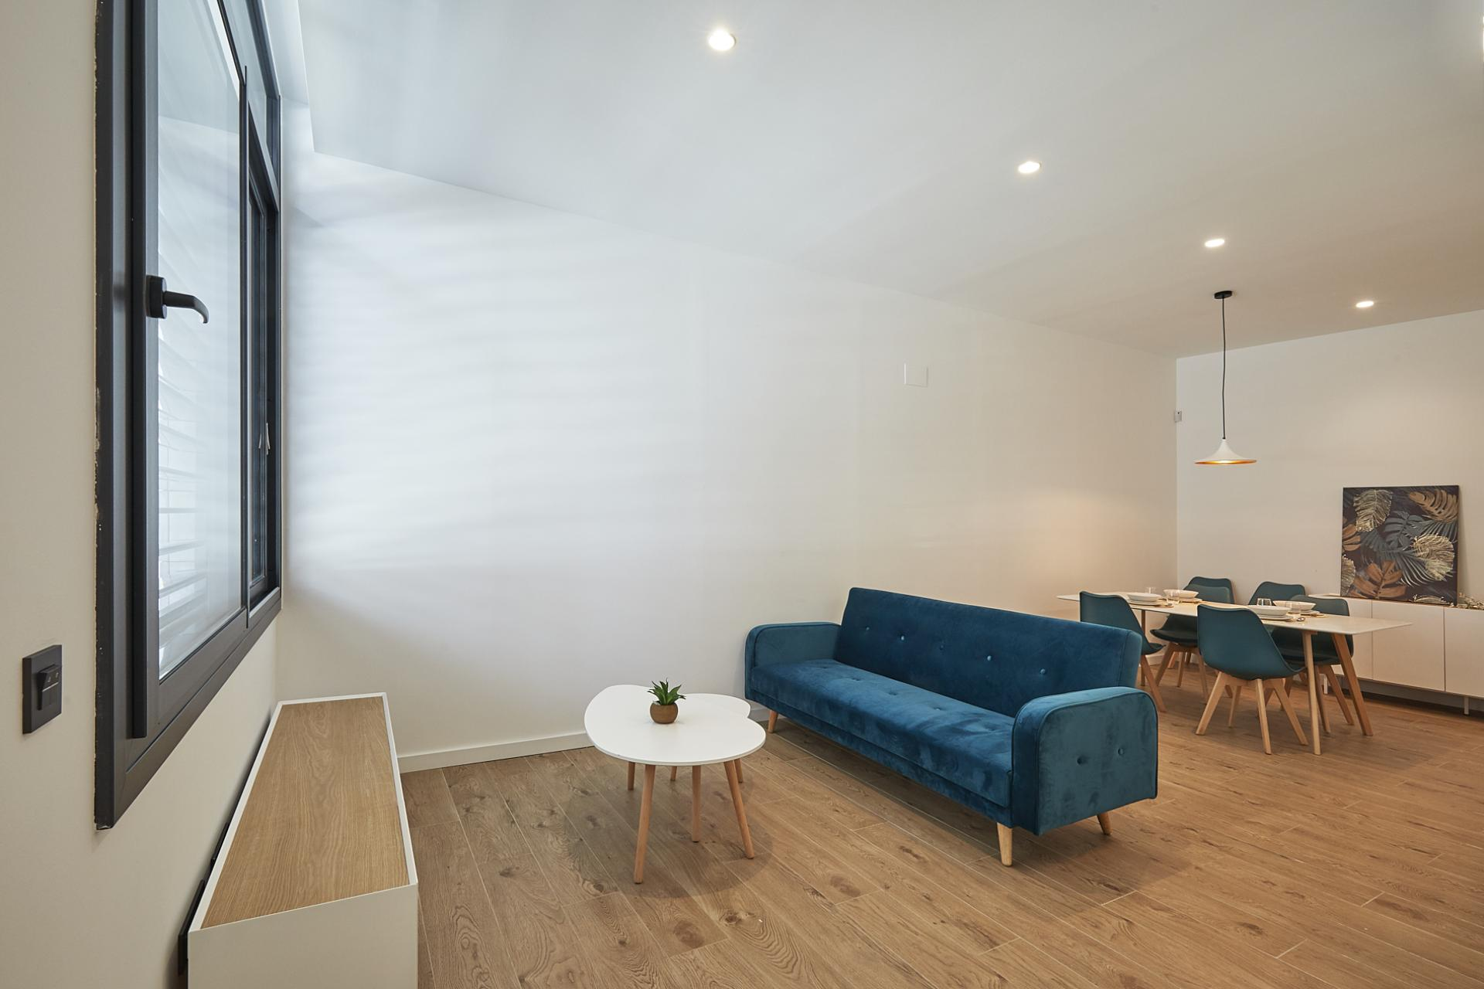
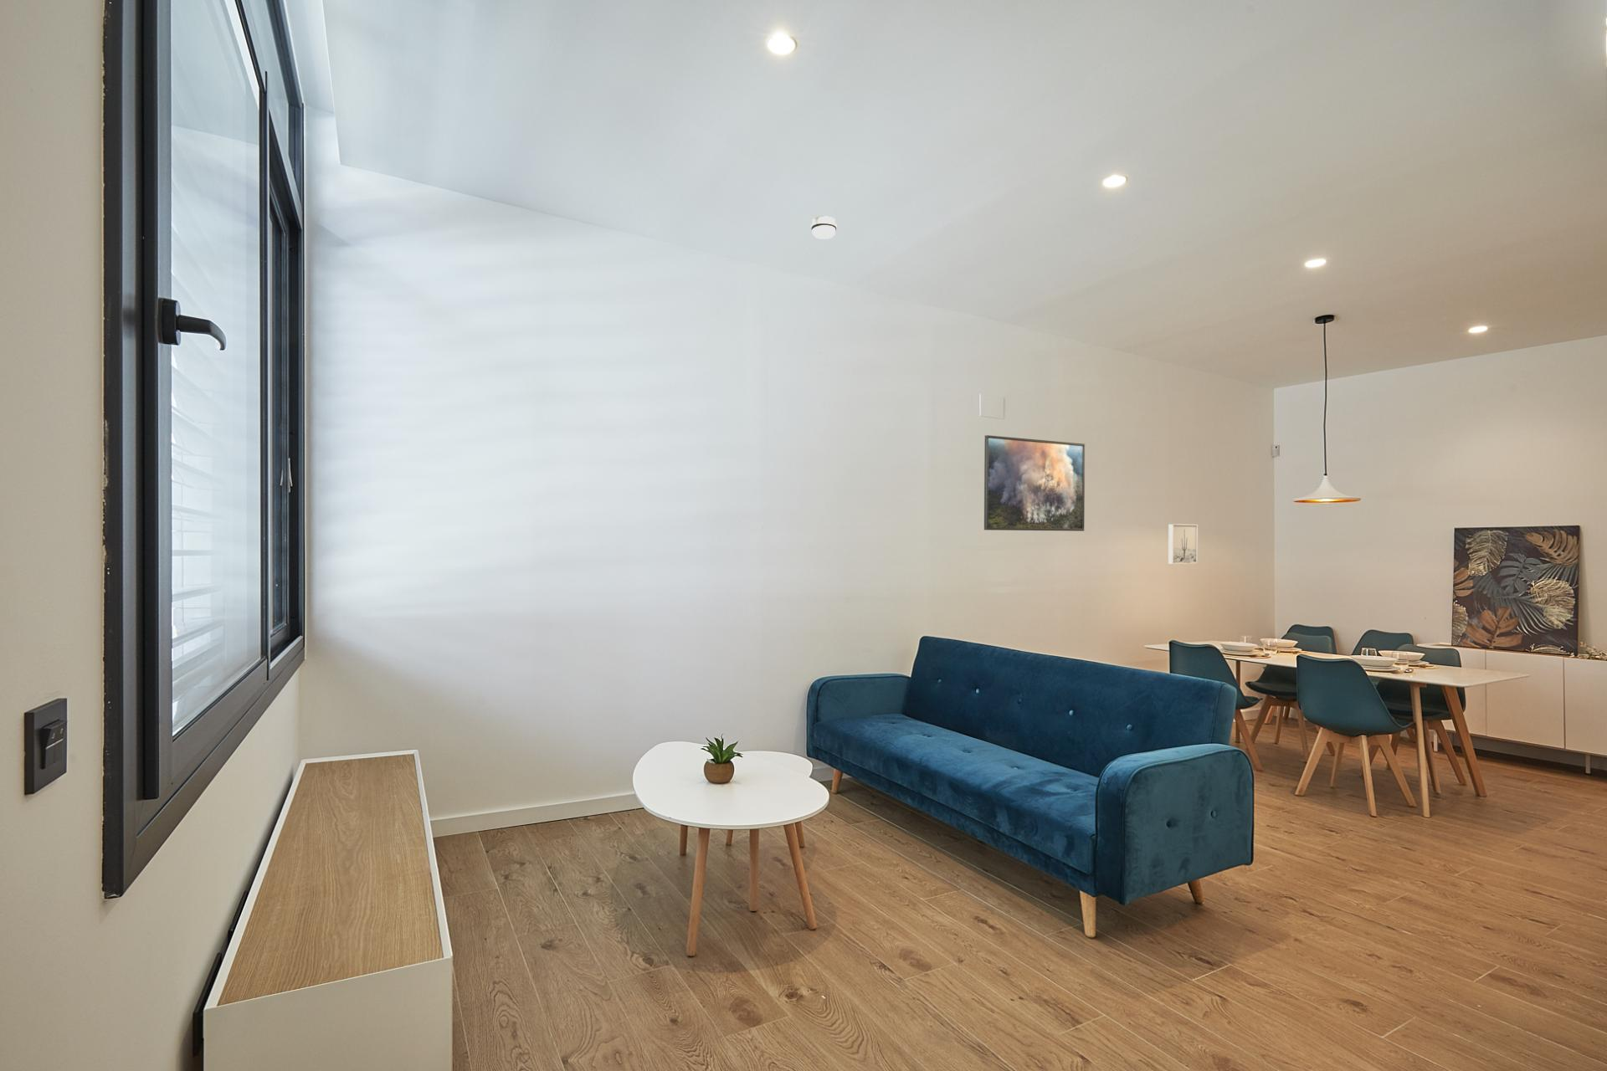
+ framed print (1037, 484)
+ wall art (1183, 544)
+ smoke detector (824, 227)
